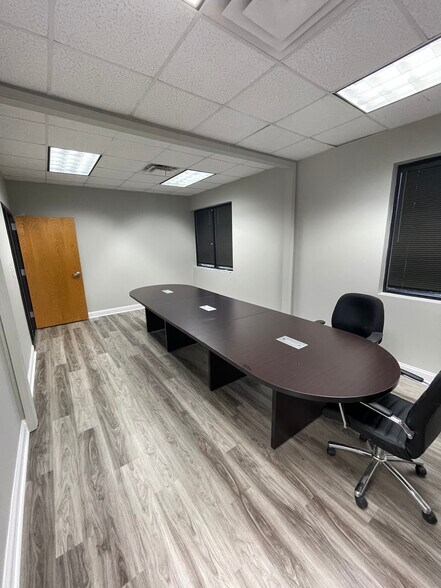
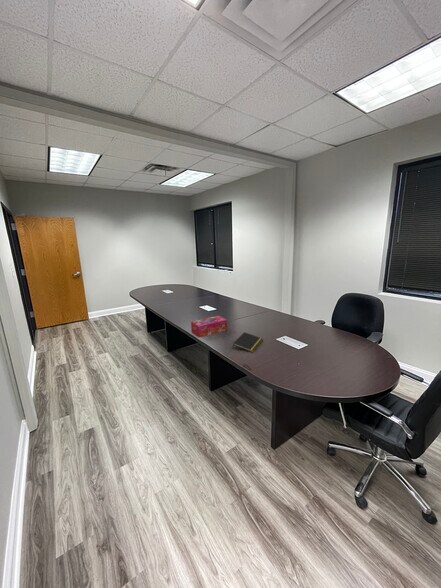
+ tissue box (209, 326)
+ notepad (248, 341)
